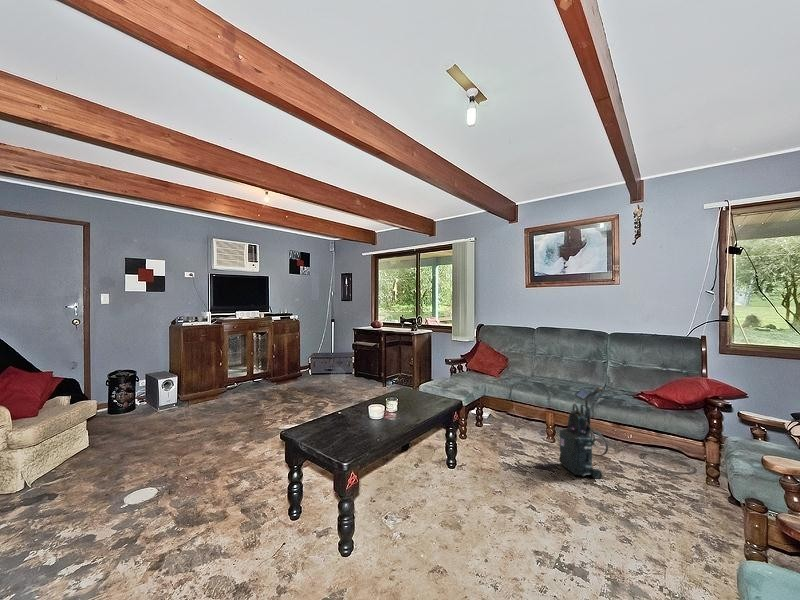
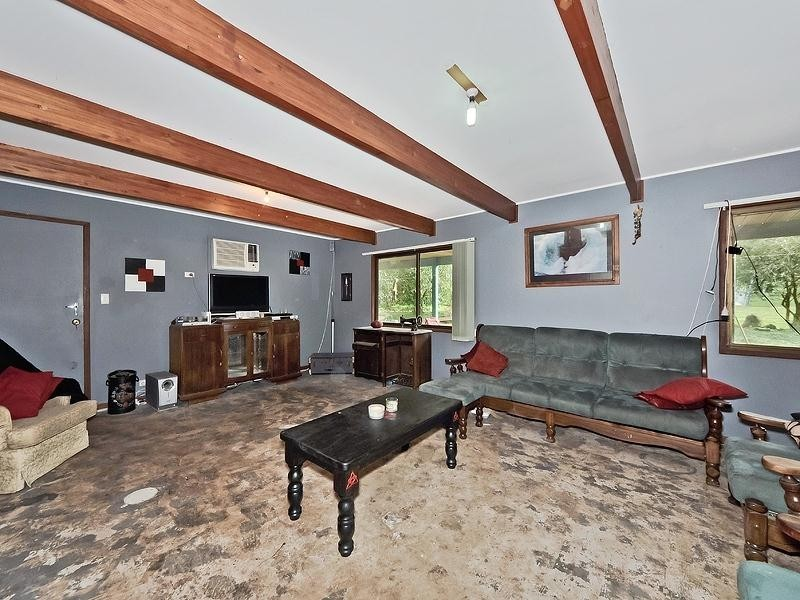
- vacuum cleaner (581, 428)
